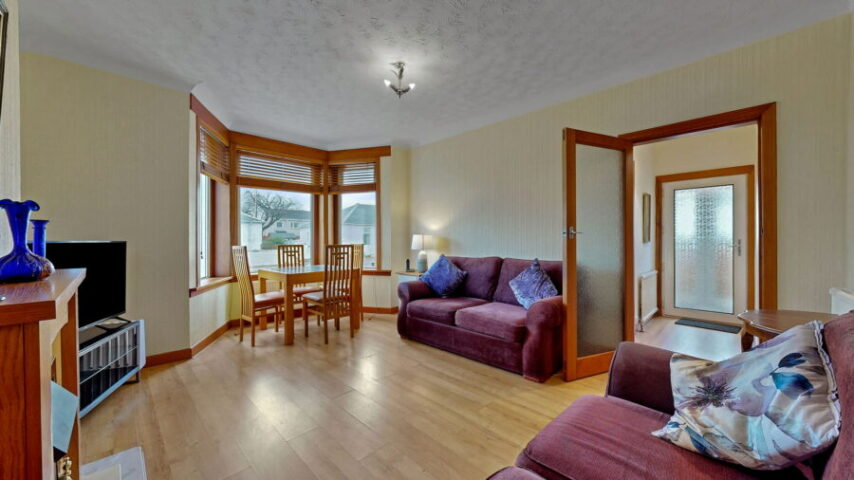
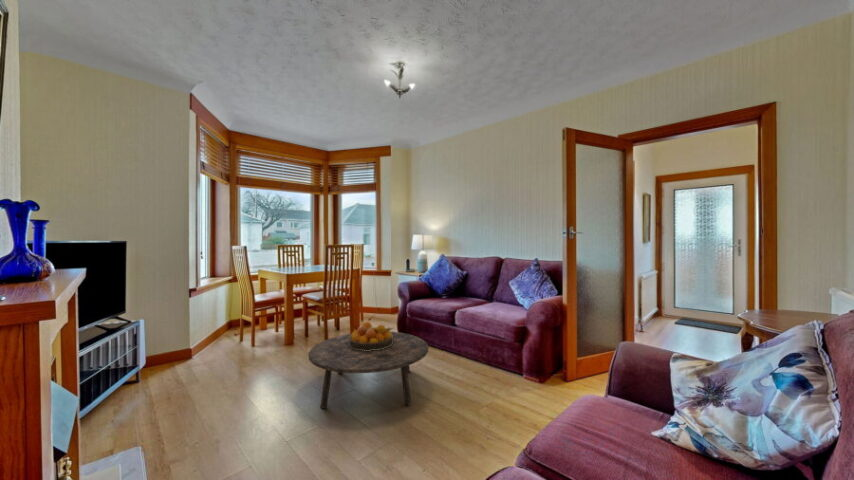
+ coffee table (370, 367)
+ fruit bowl (371, 333)
